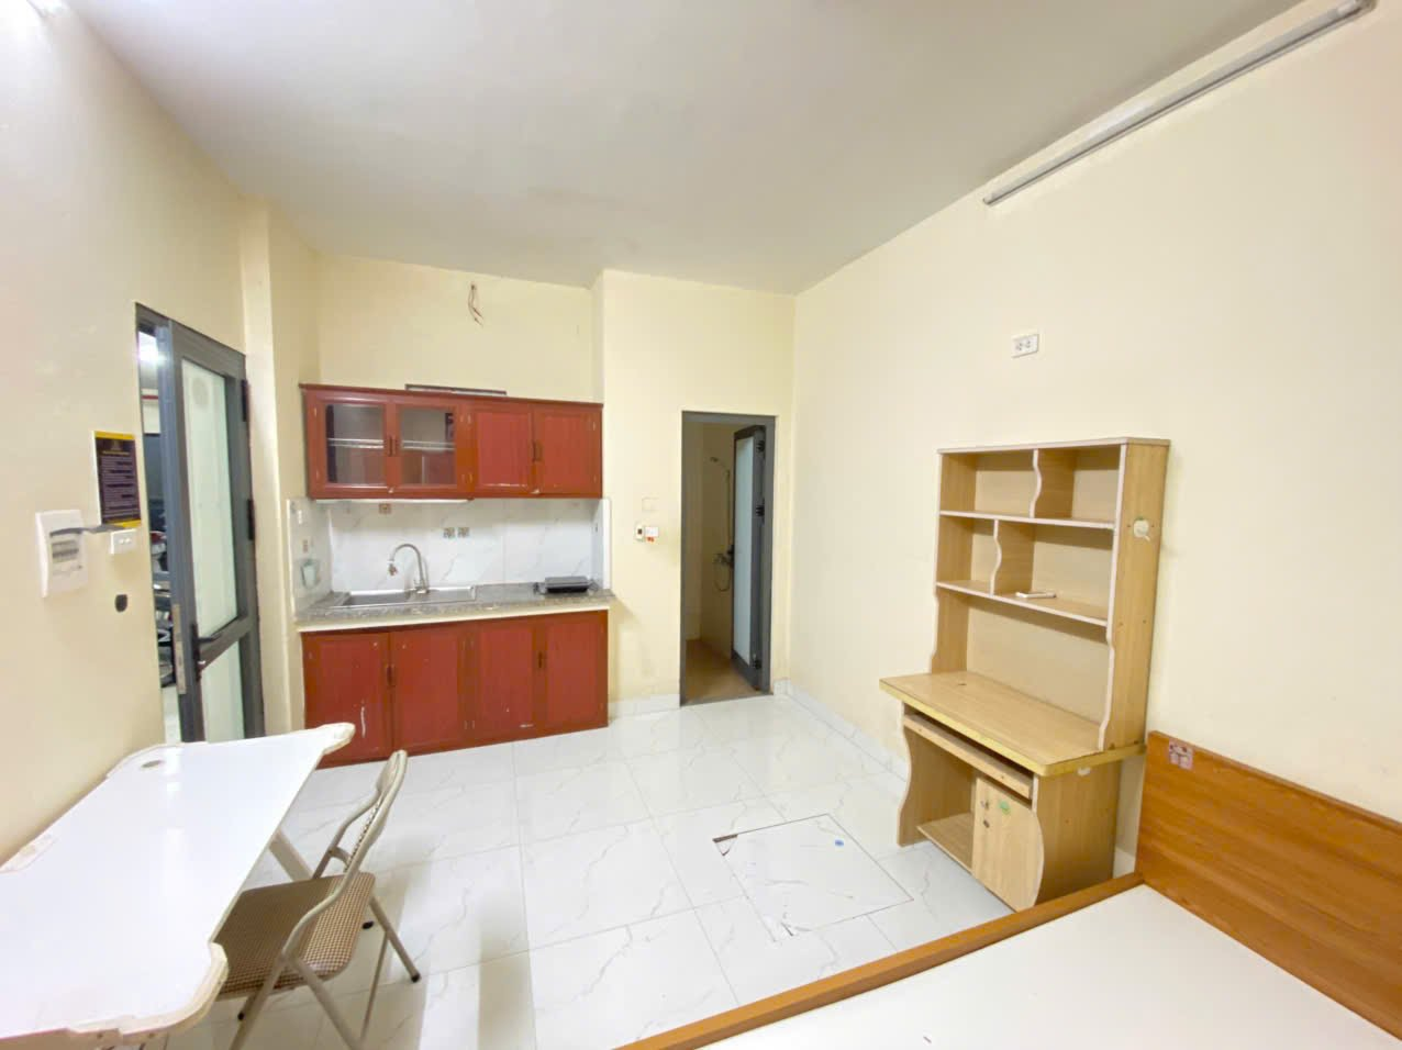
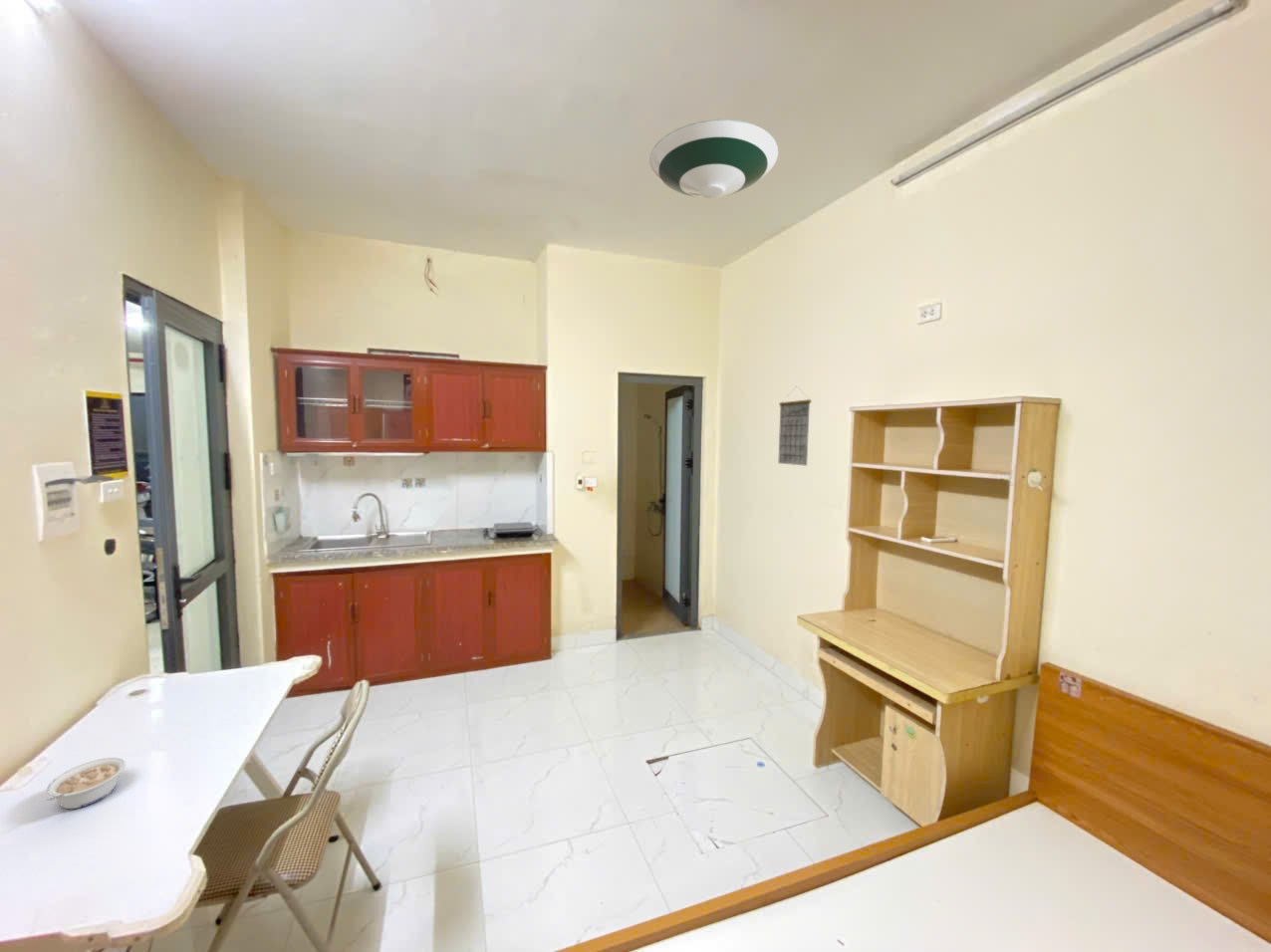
+ legume (88, 784)
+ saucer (711, 176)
+ calendar (793, 425)
